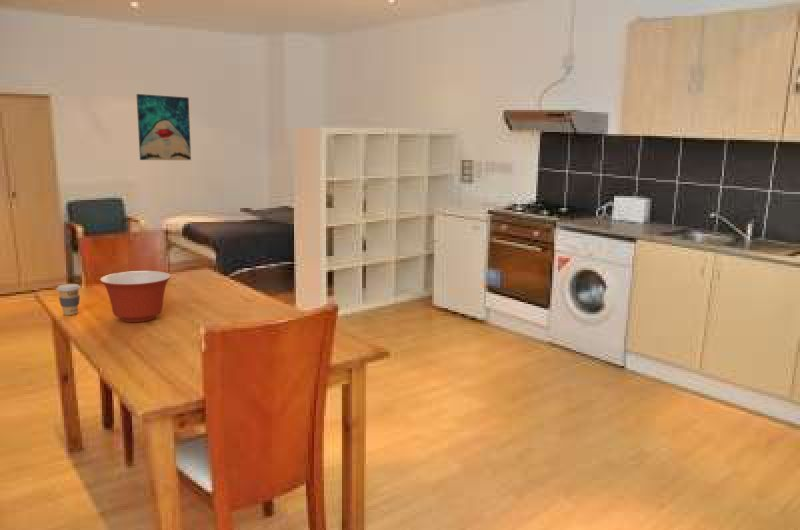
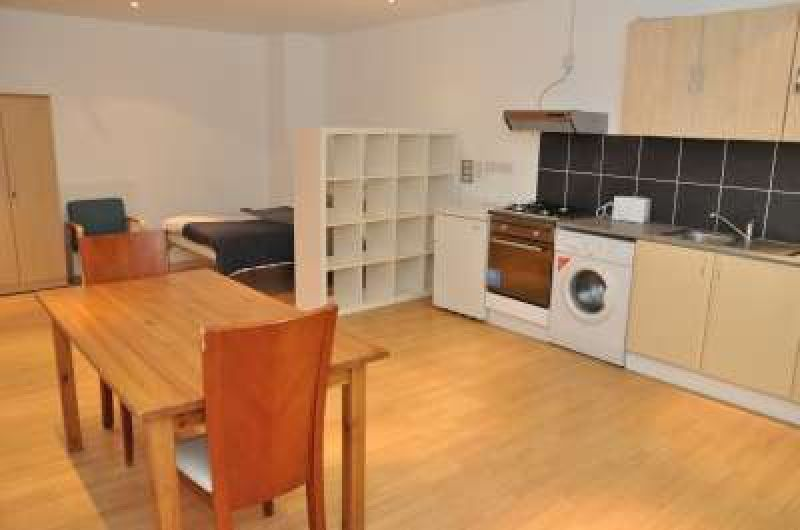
- wall art (164, 128)
- mixing bowl (137, 297)
- coffee cup (69, 299)
